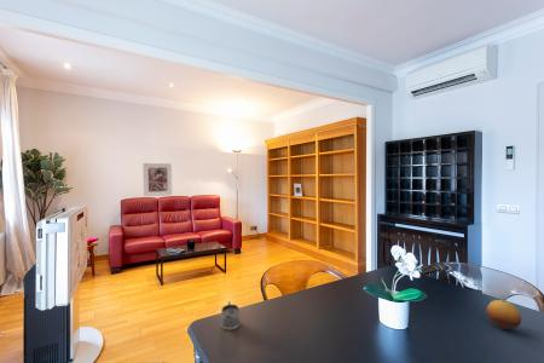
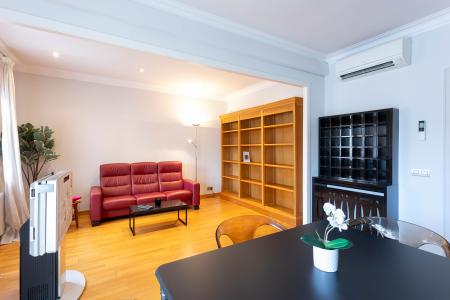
- fruit (503, 313)
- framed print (157, 179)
- tea glass holder (230, 312)
